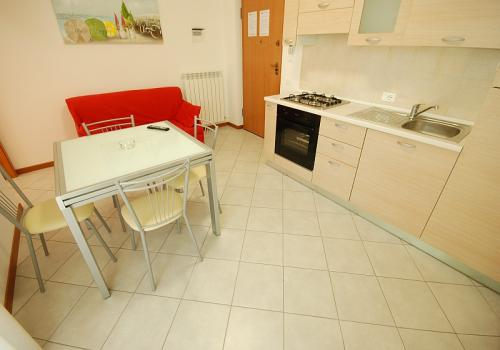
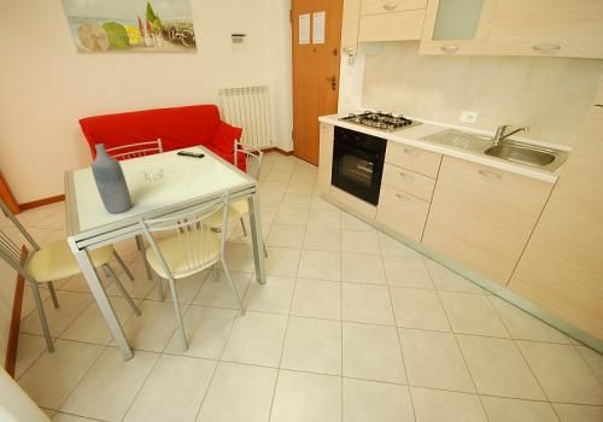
+ bottle (110, 178)
